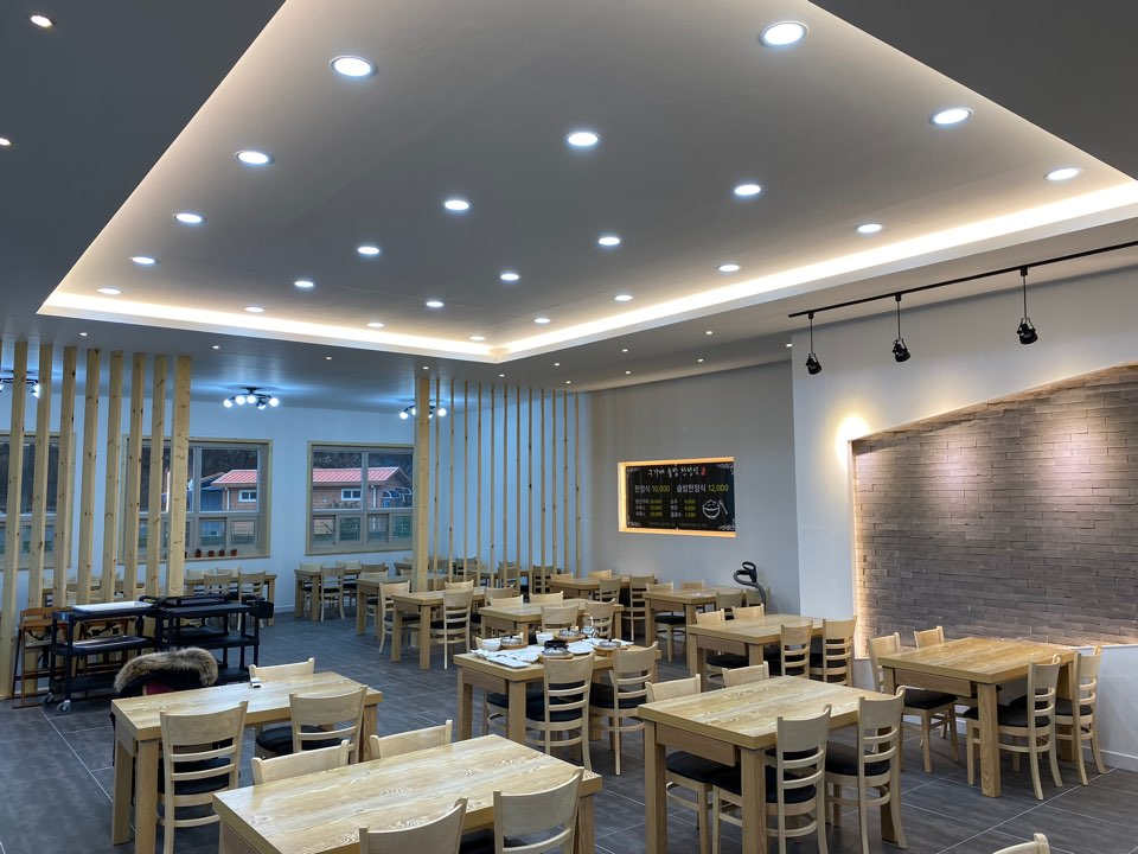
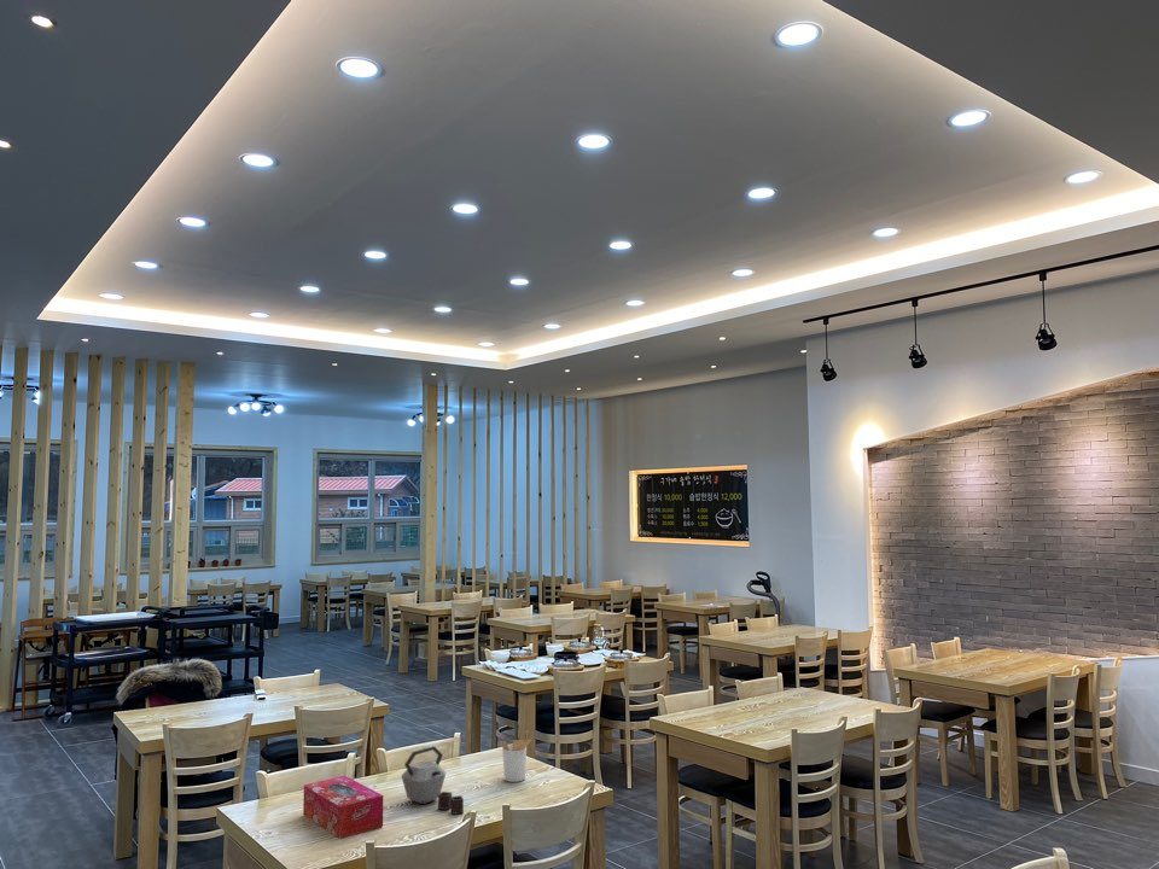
+ tissue box (342, 805)
+ kettle (436, 778)
+ utensil holder (517, 757)
